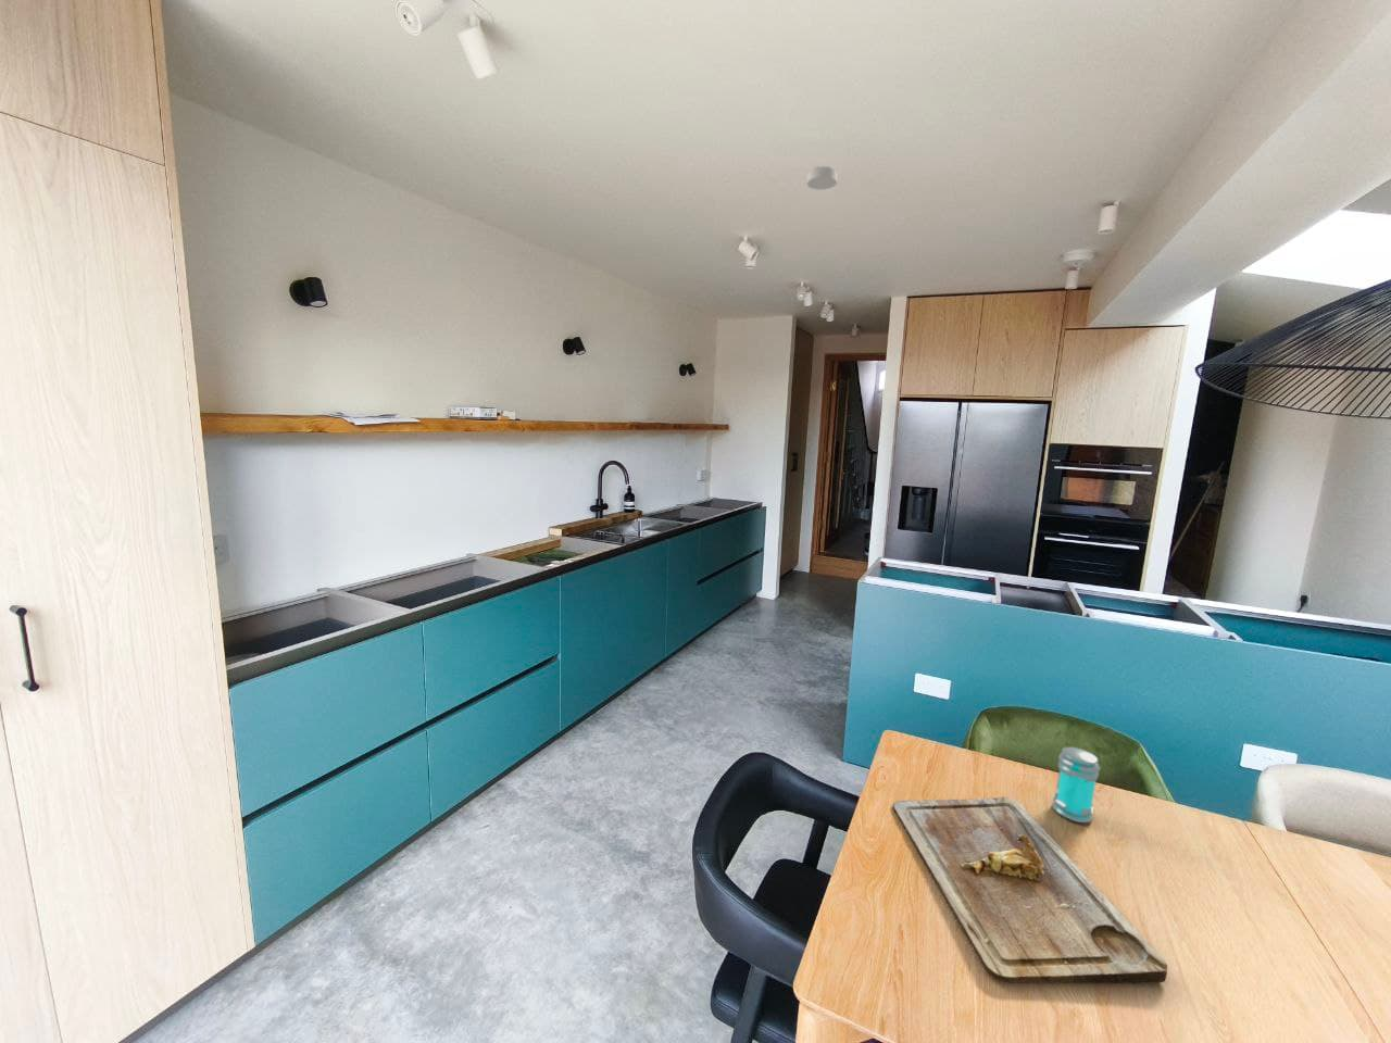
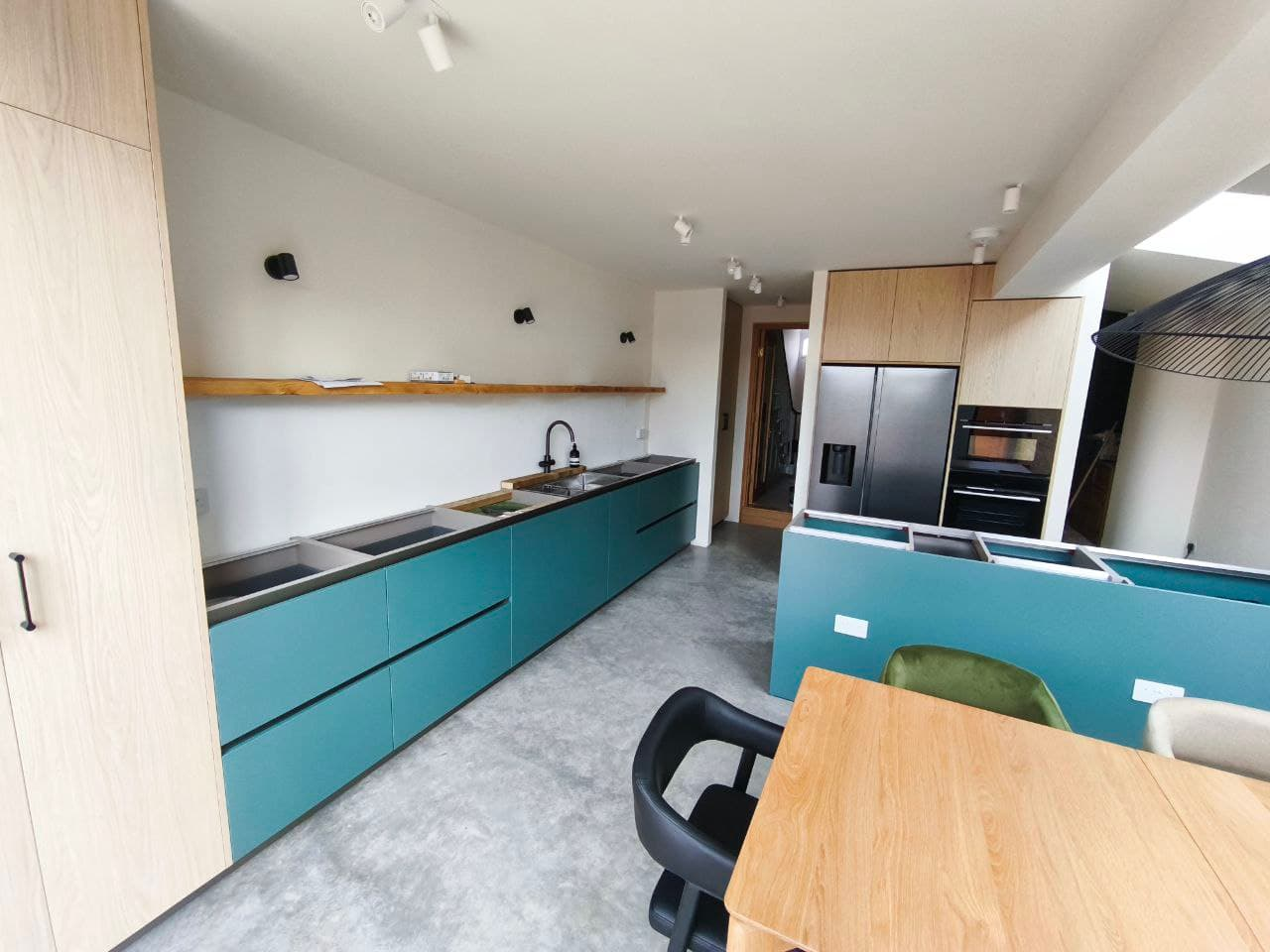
- smoke detector (821, 175)
- jar (1076, 782)
- cutting board (1007, 862)
